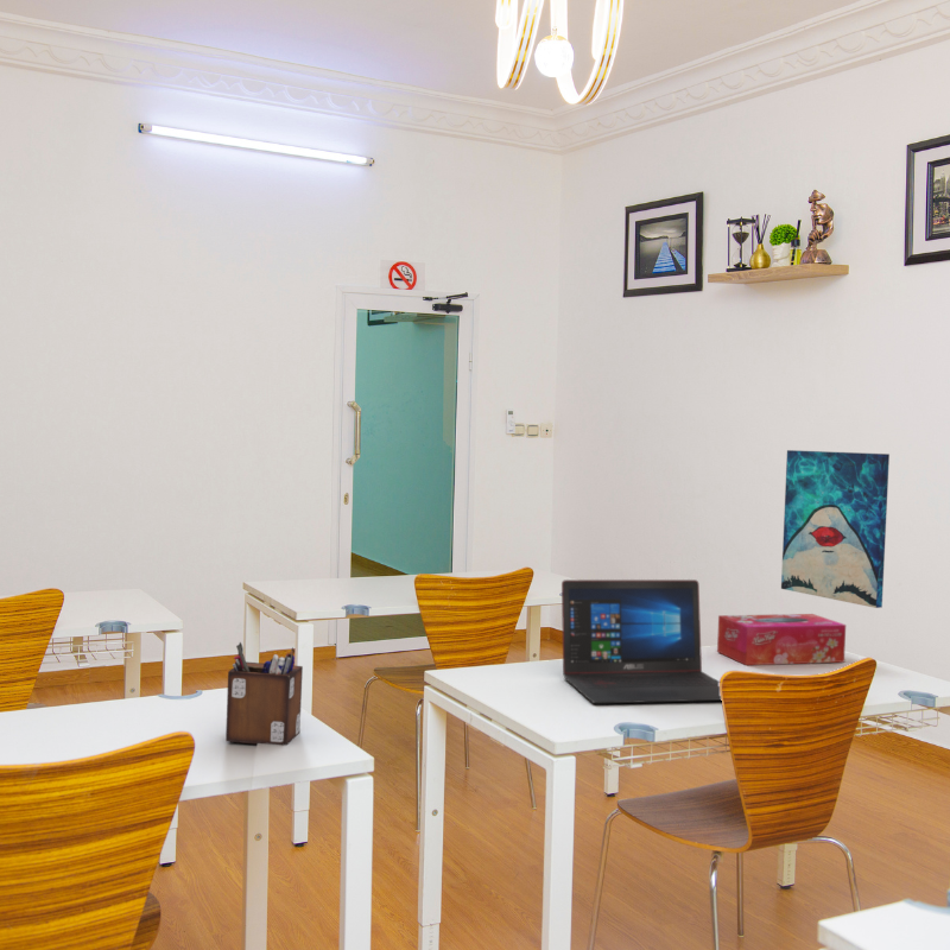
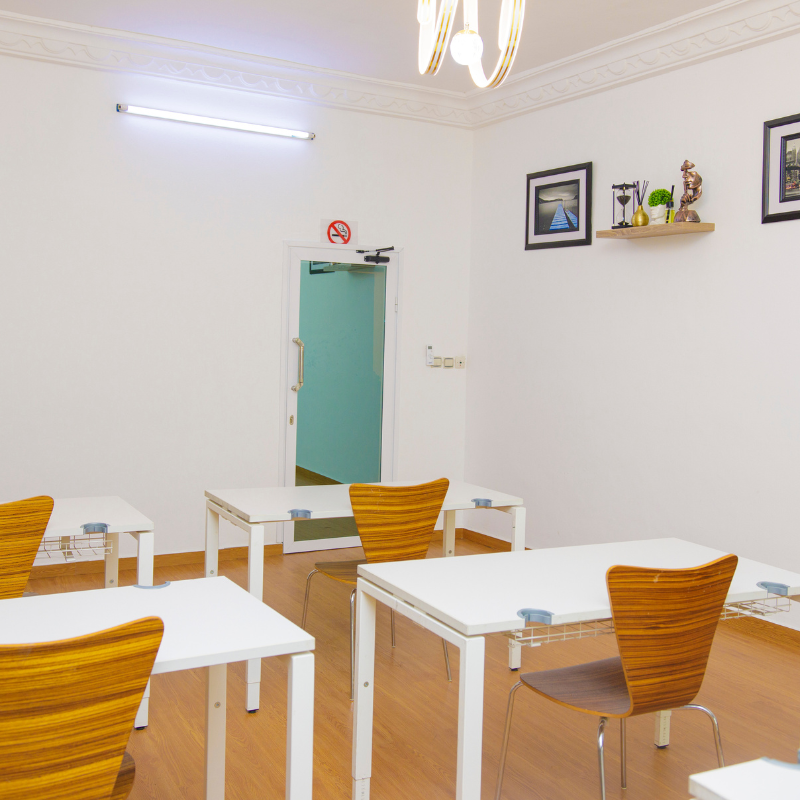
- wall art (831, 525)
- desk organizer (265, 690)
- tissue box (780, 638)
- laptop (650, 638)
